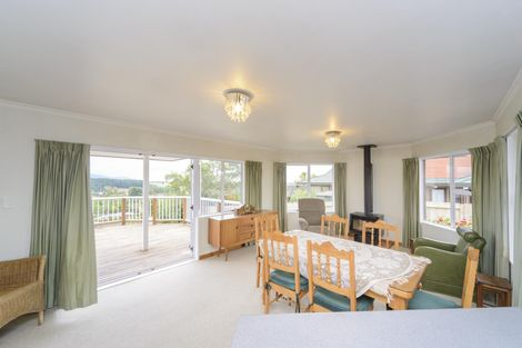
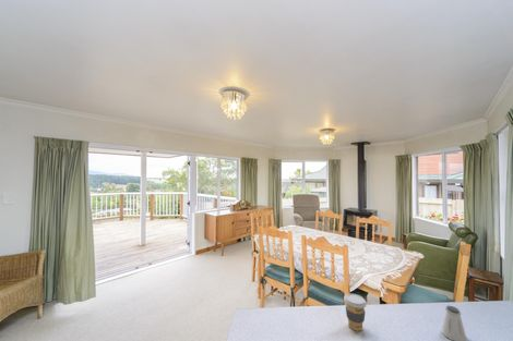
+ coffee cup (355, 312)
+ saltshaker (453, 321)
